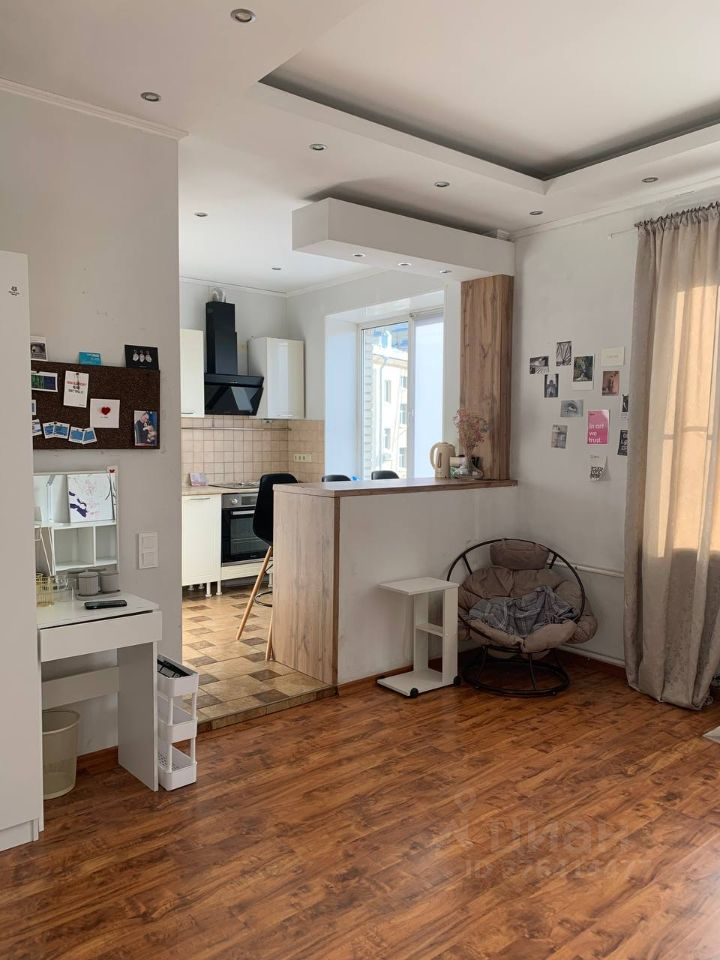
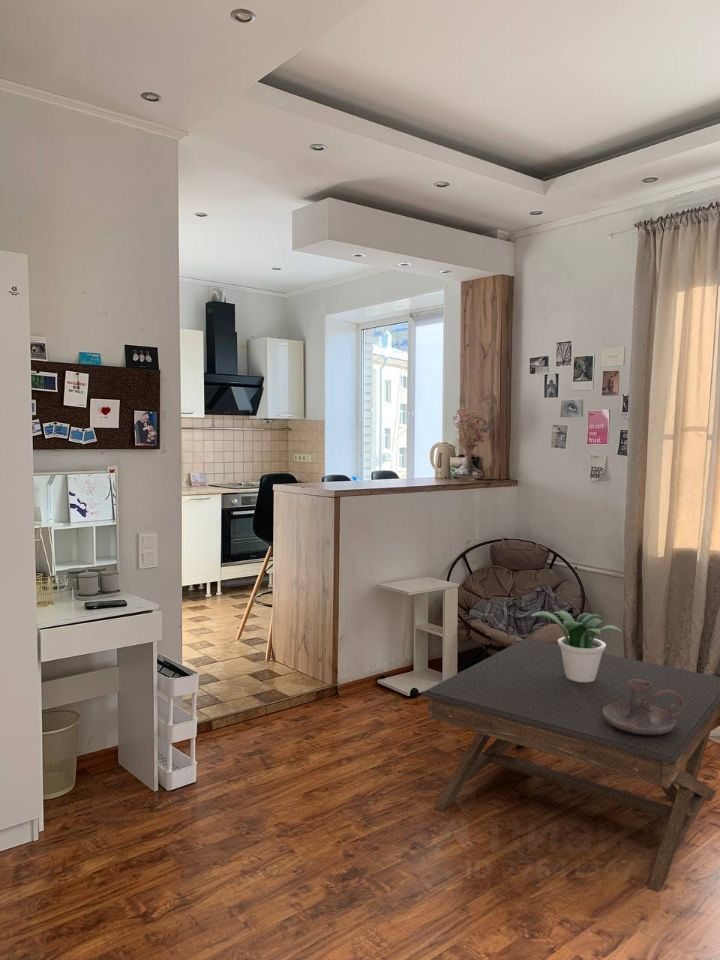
+ coffee table (580, 742)
+ potted plant (574, 645)
+ candle holder (646, 703)
